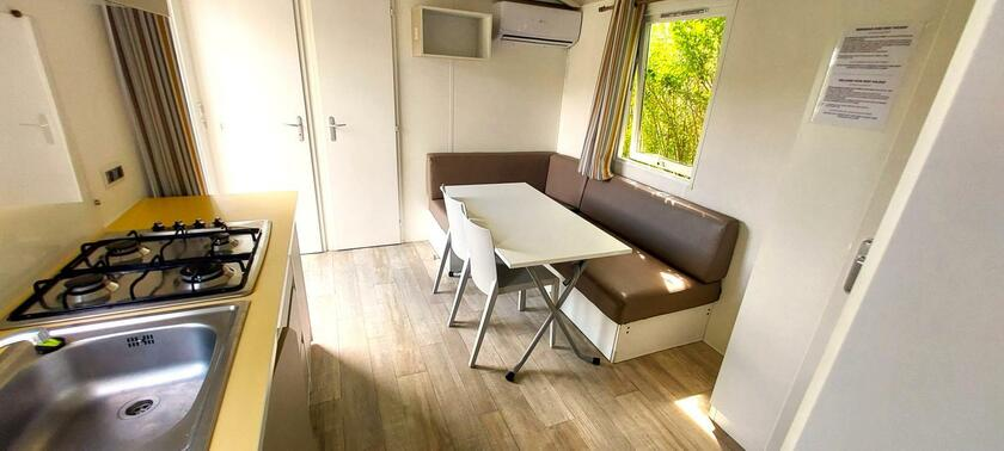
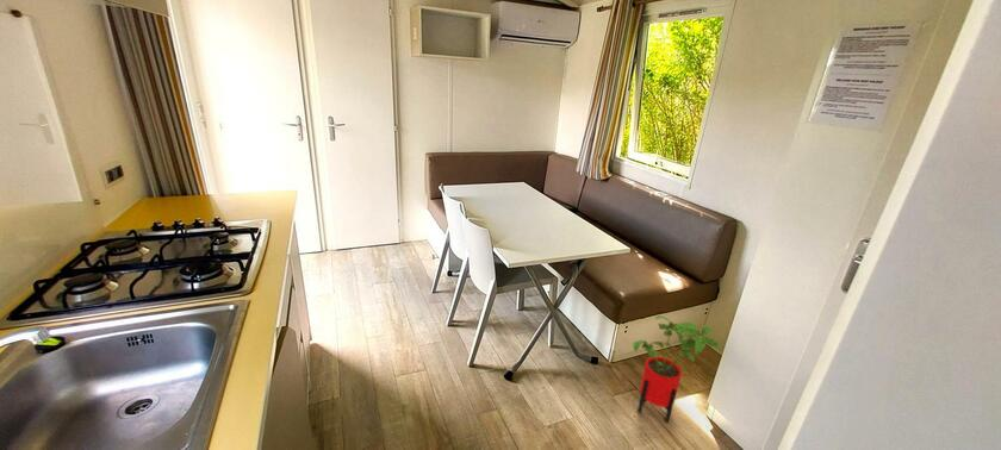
+ house plant (665, 364)
